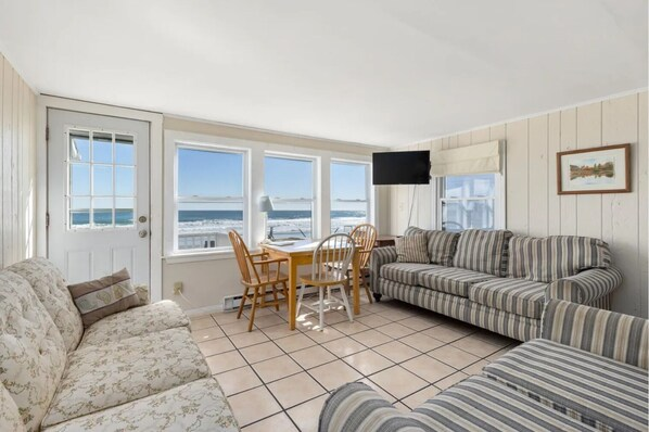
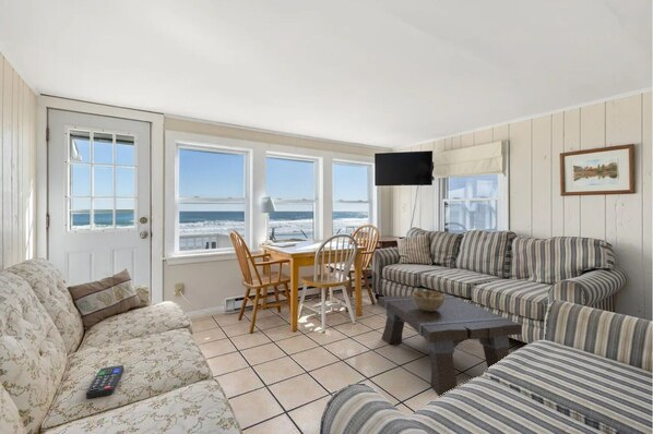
+ remote control (106, 379)
+ decorative bowl (428, 301)
+ coffee table (439, 334)
